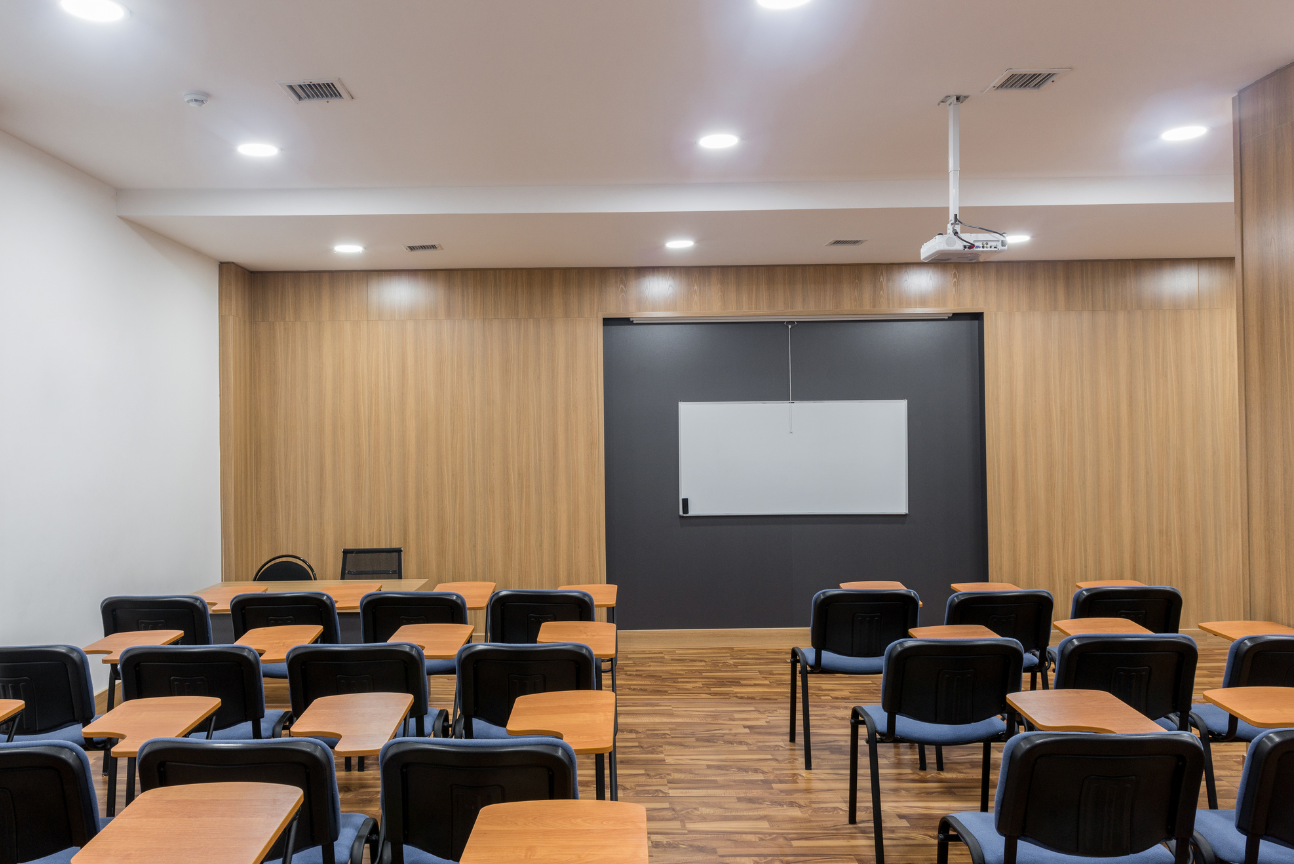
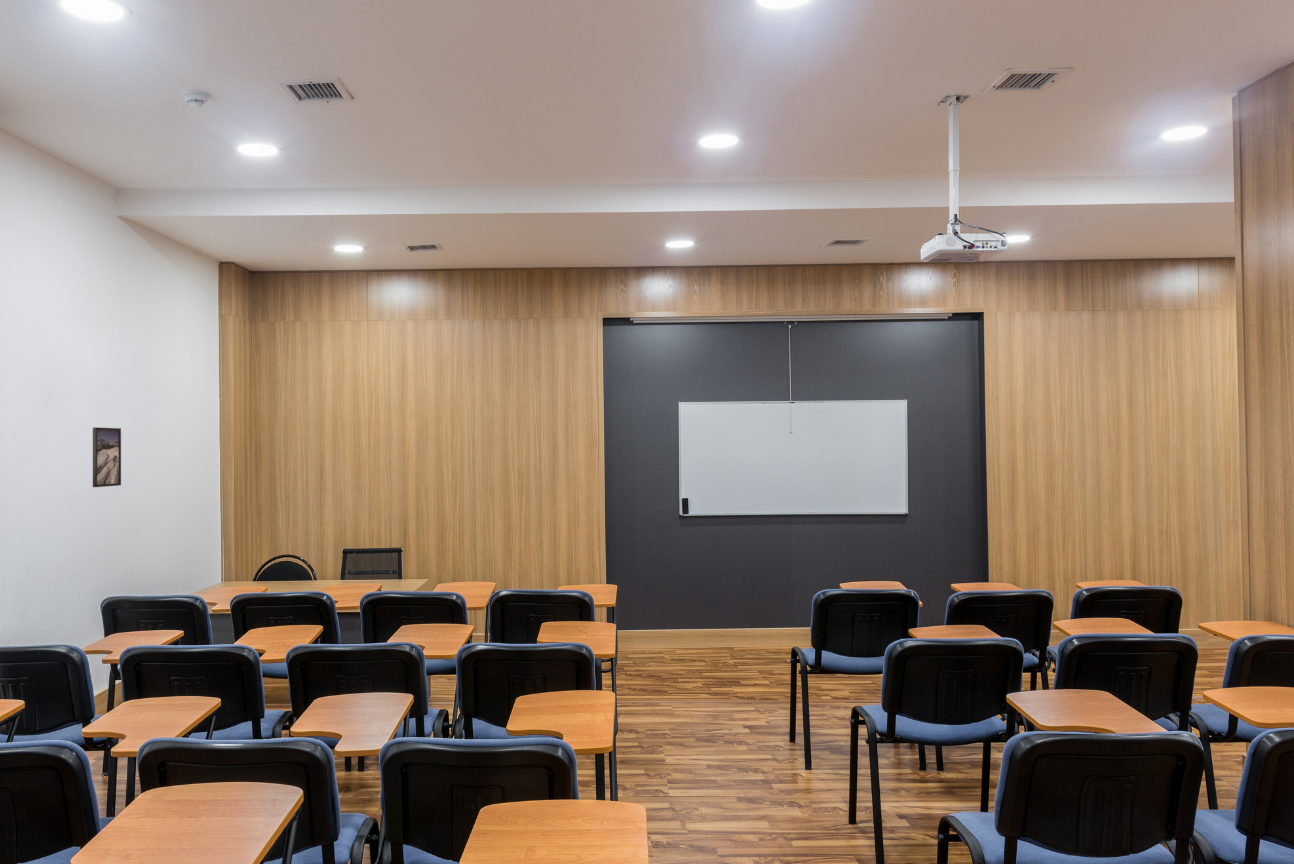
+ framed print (107, 457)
